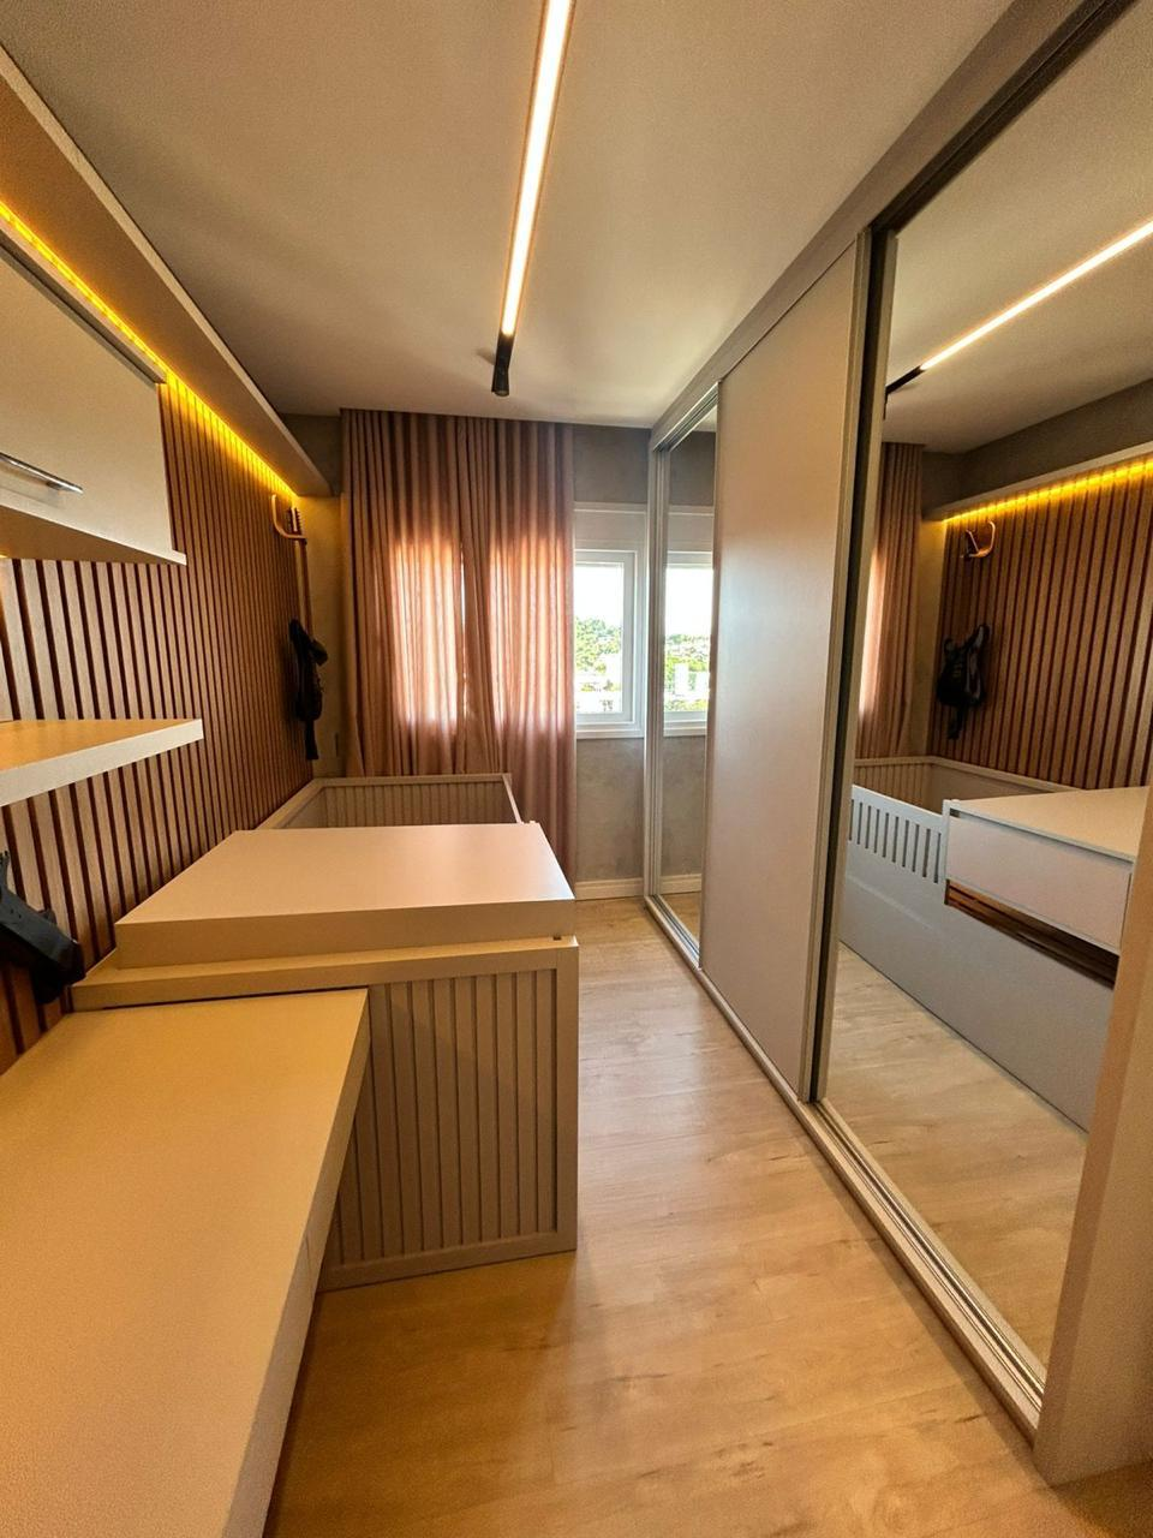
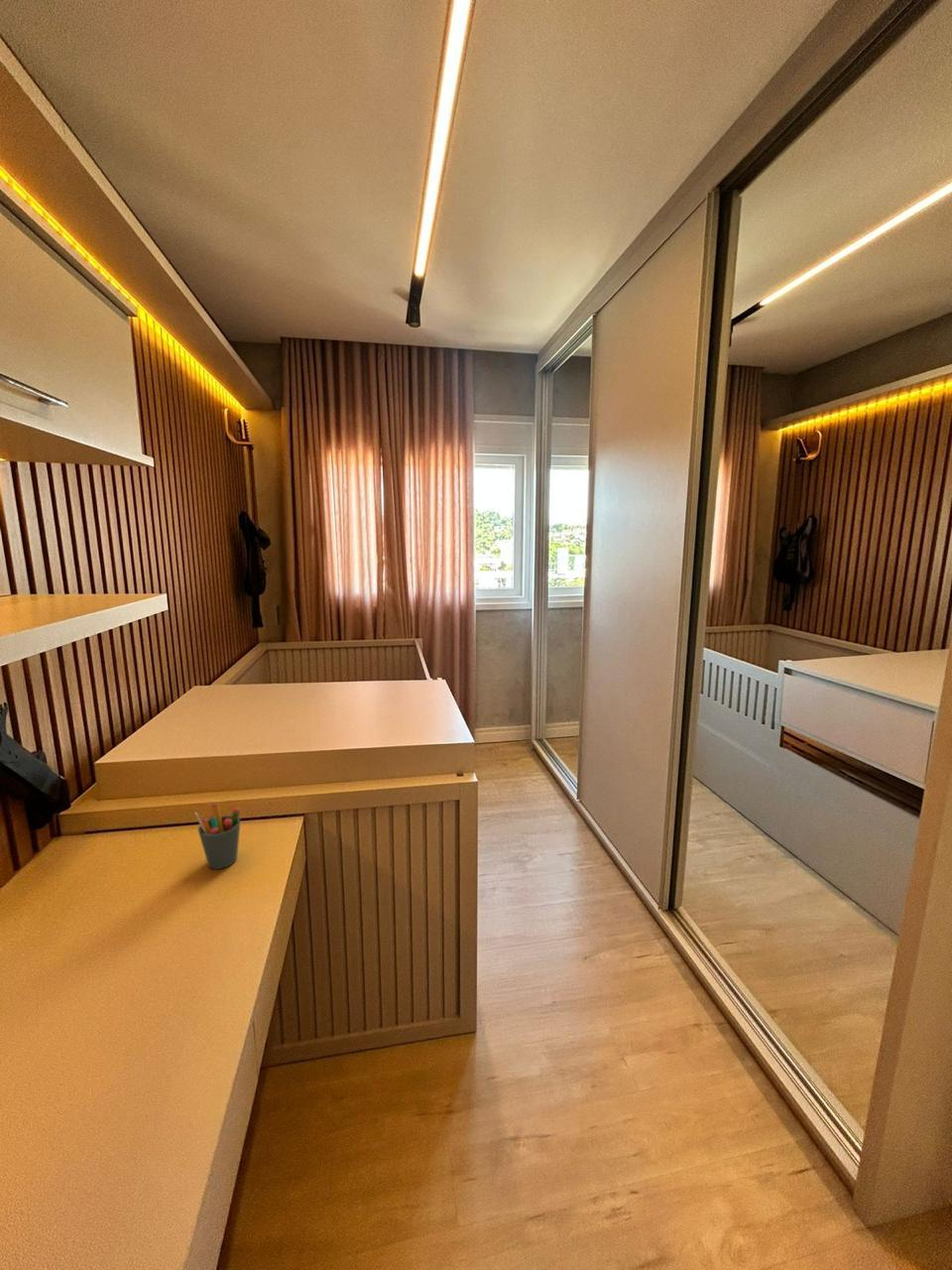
+ pen holder (220, 832)
